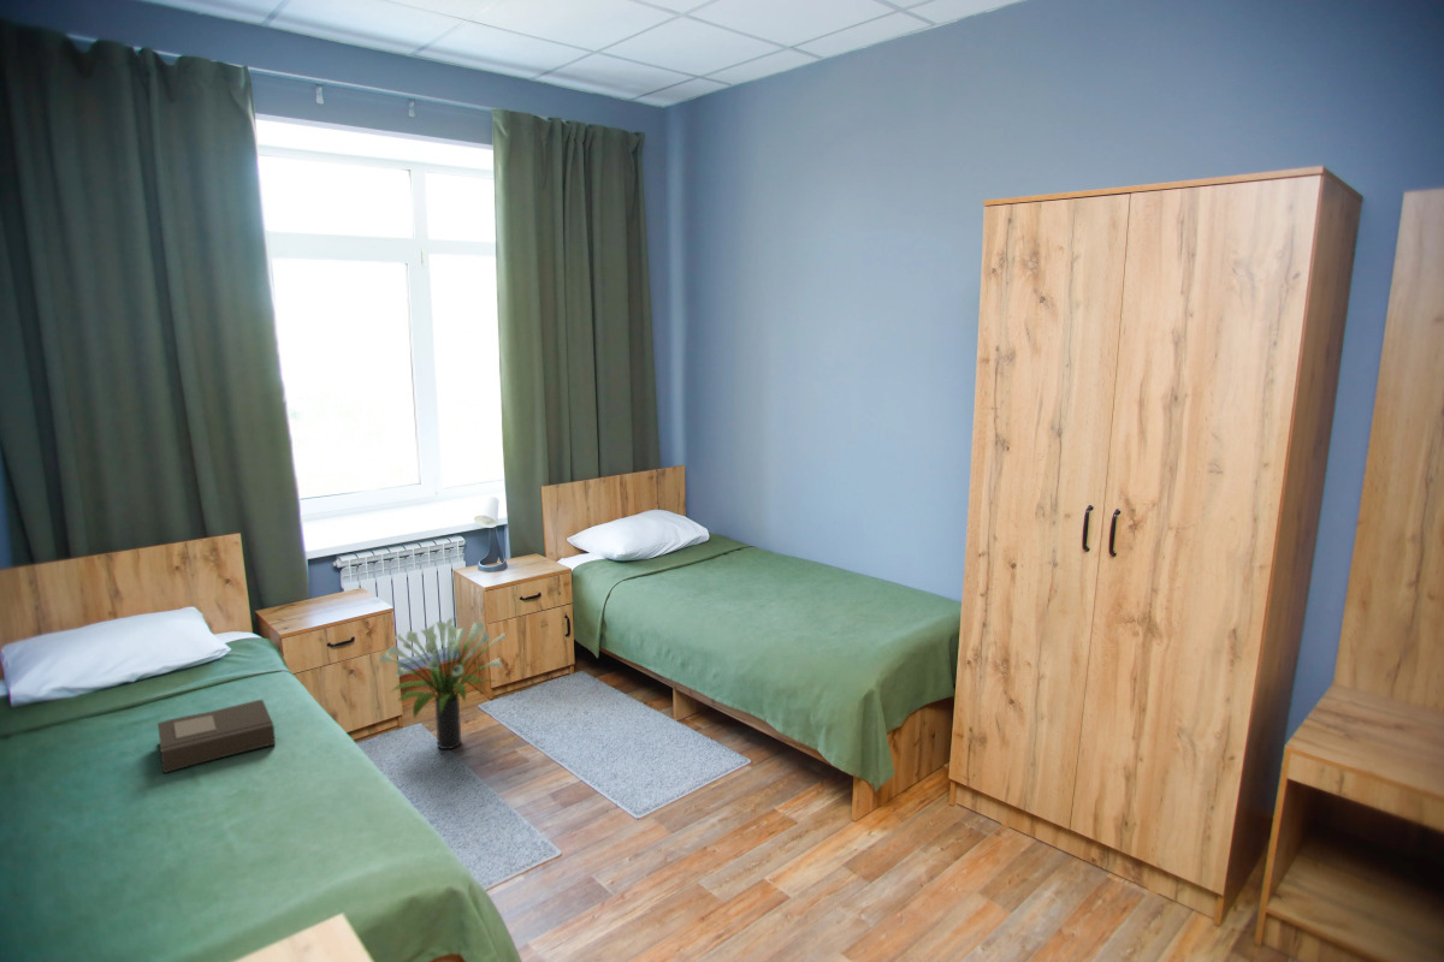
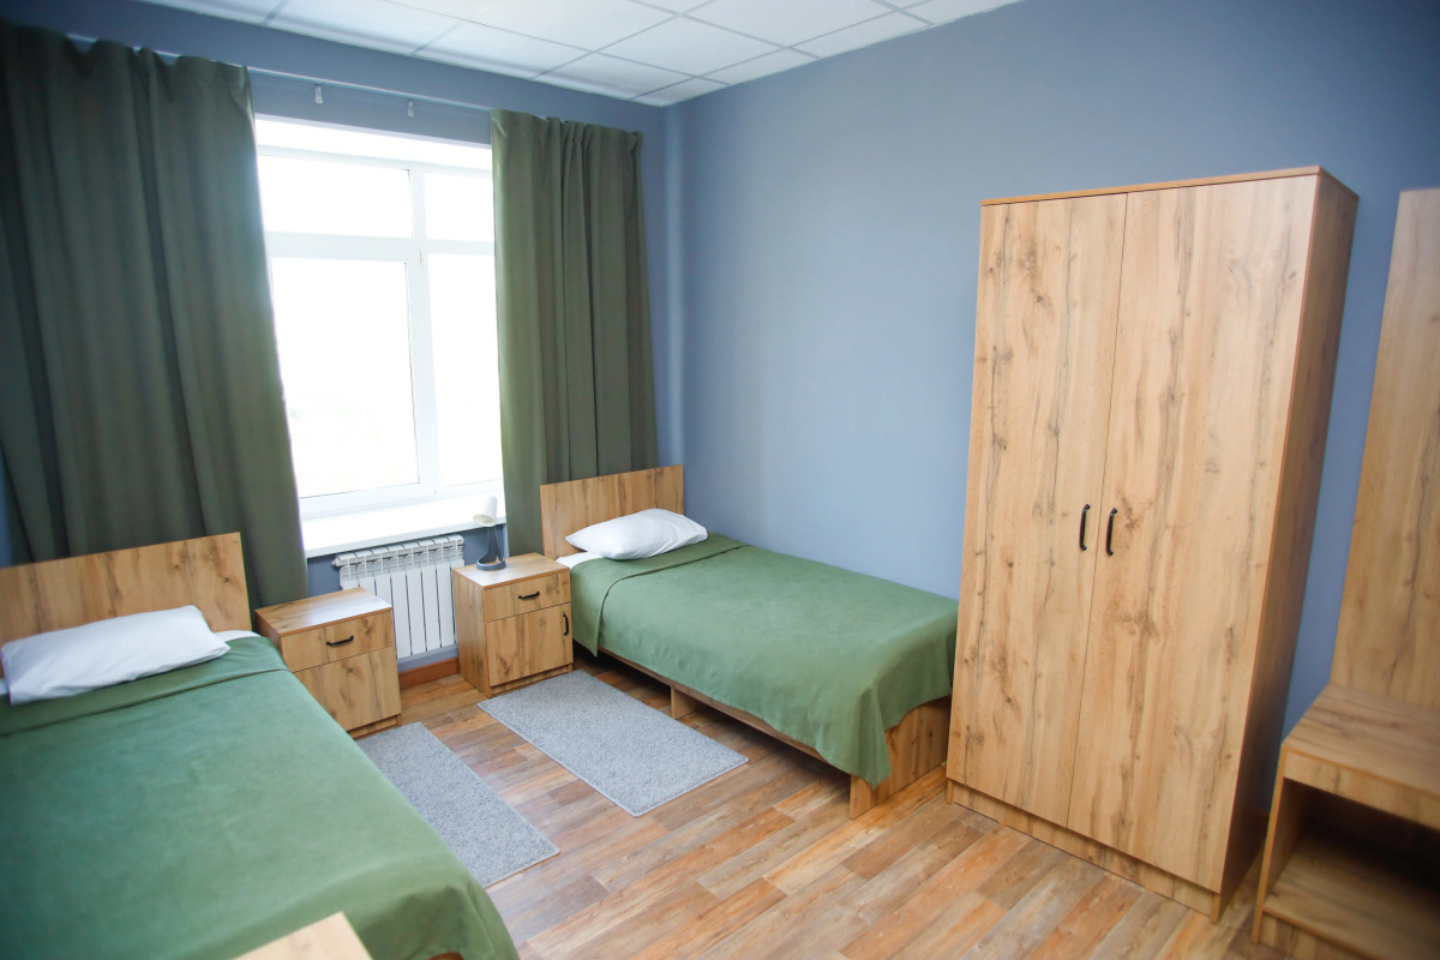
- book (215, 732)
- potted plant (449, 683)
